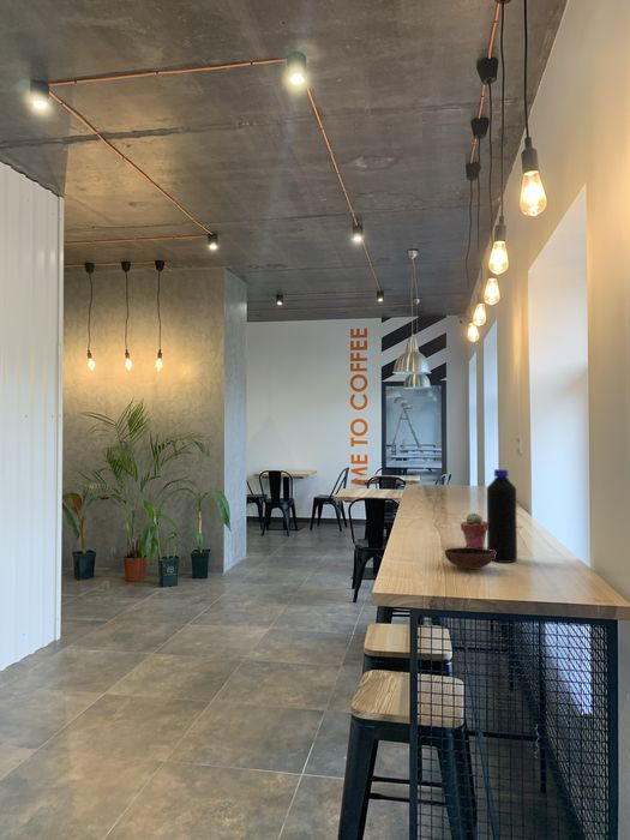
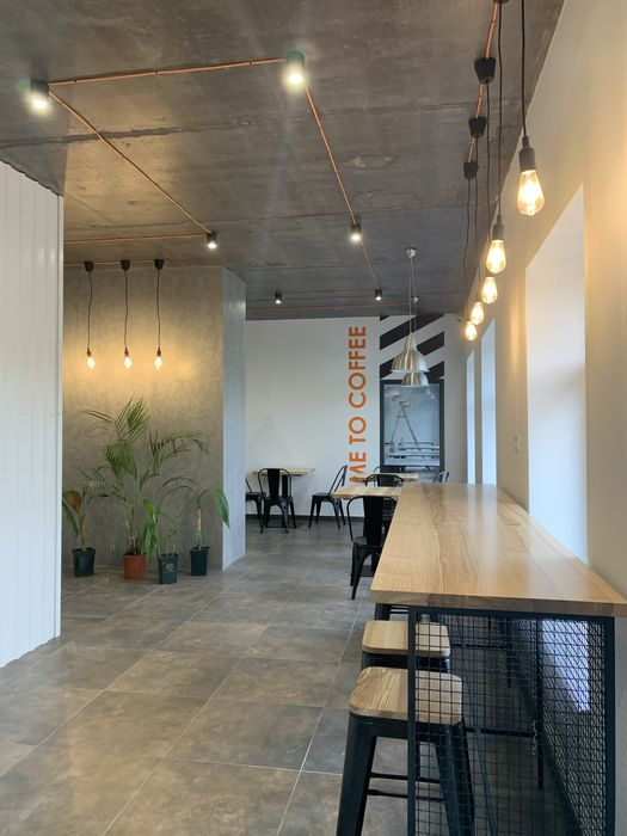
- bowl (469, 558)
- bottle (502, 514)
- potted succulent (474, 529)
